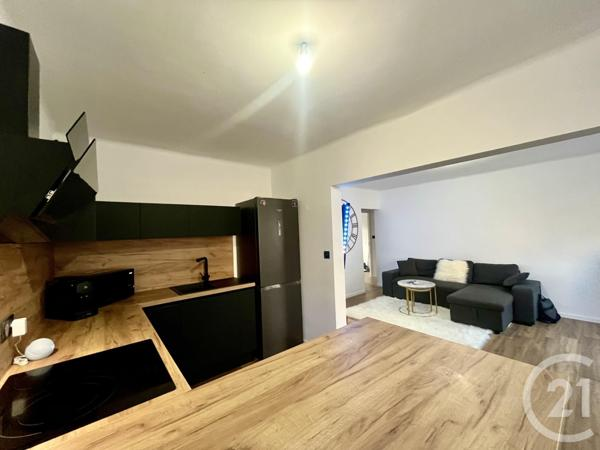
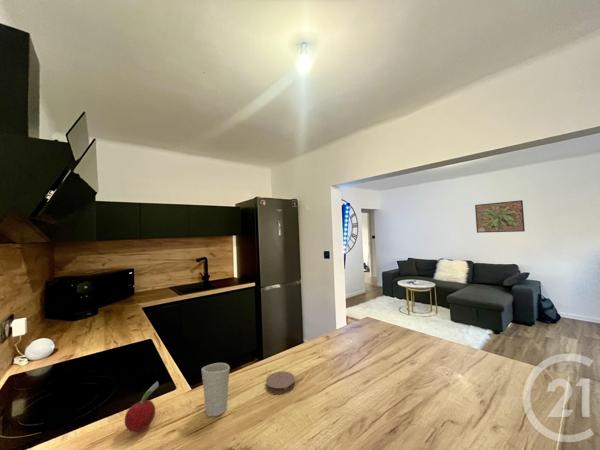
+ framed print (498, 217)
+ cup (216, 387)
+ coaster (280, 381)
+ fruit (142, 407)
